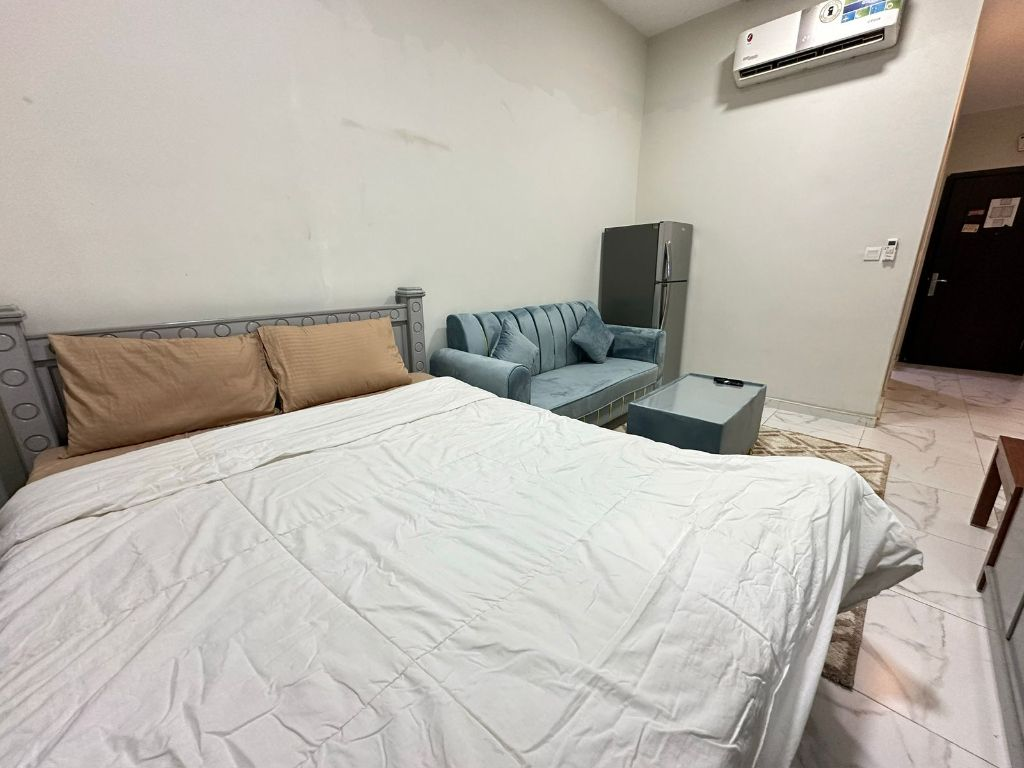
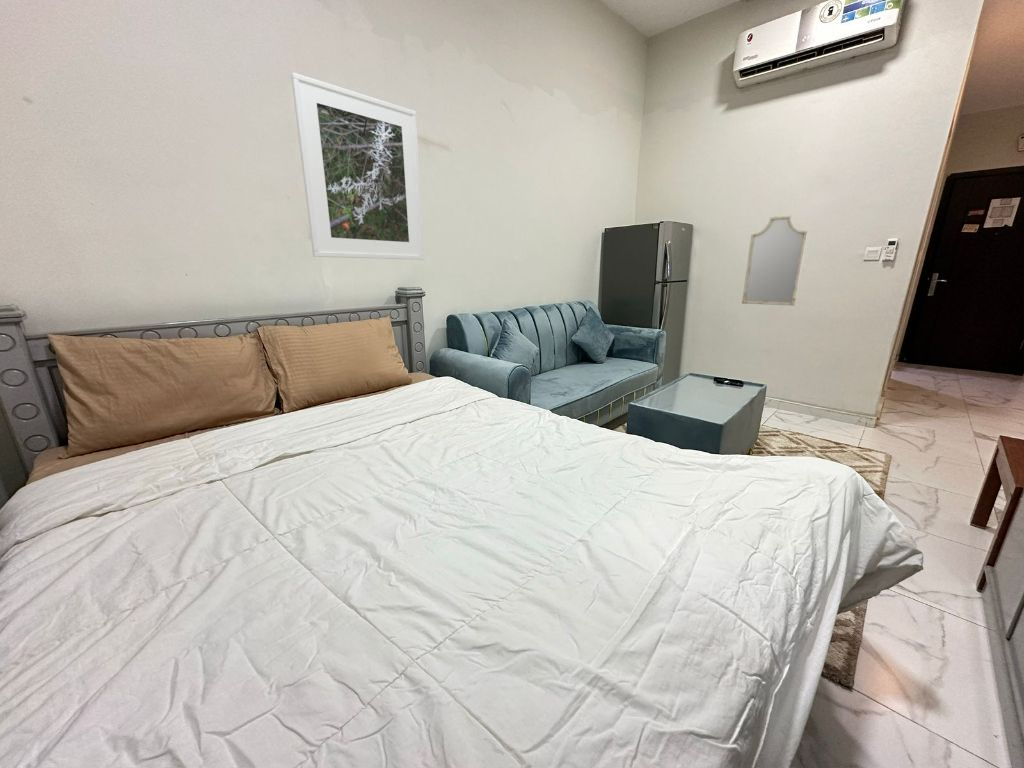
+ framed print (367, 180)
+ home mirror (773, 261)
